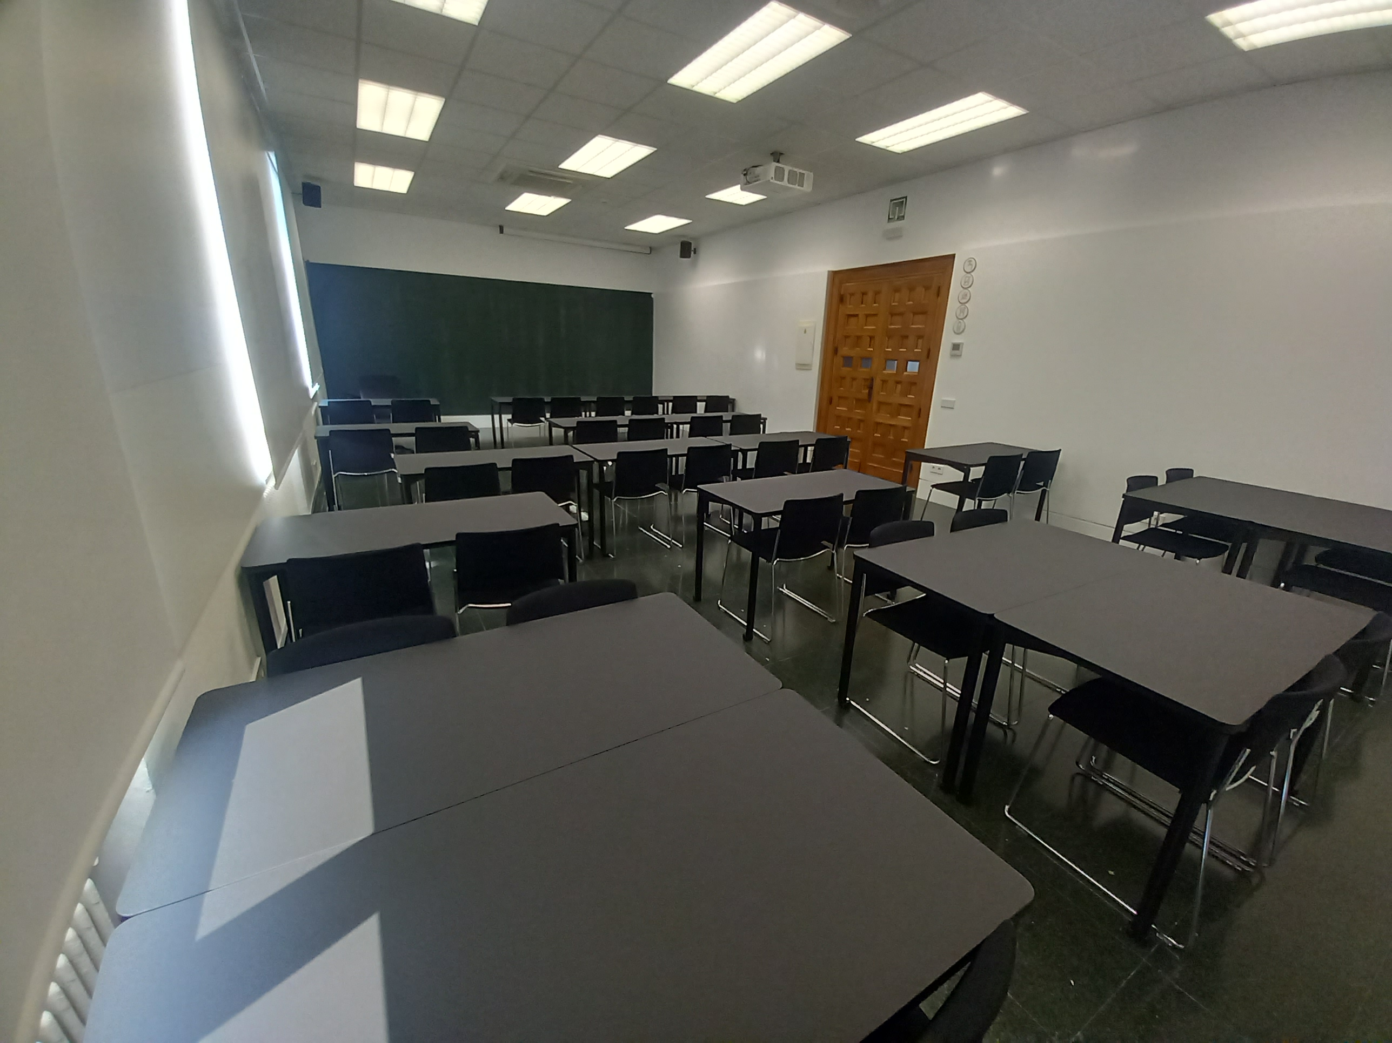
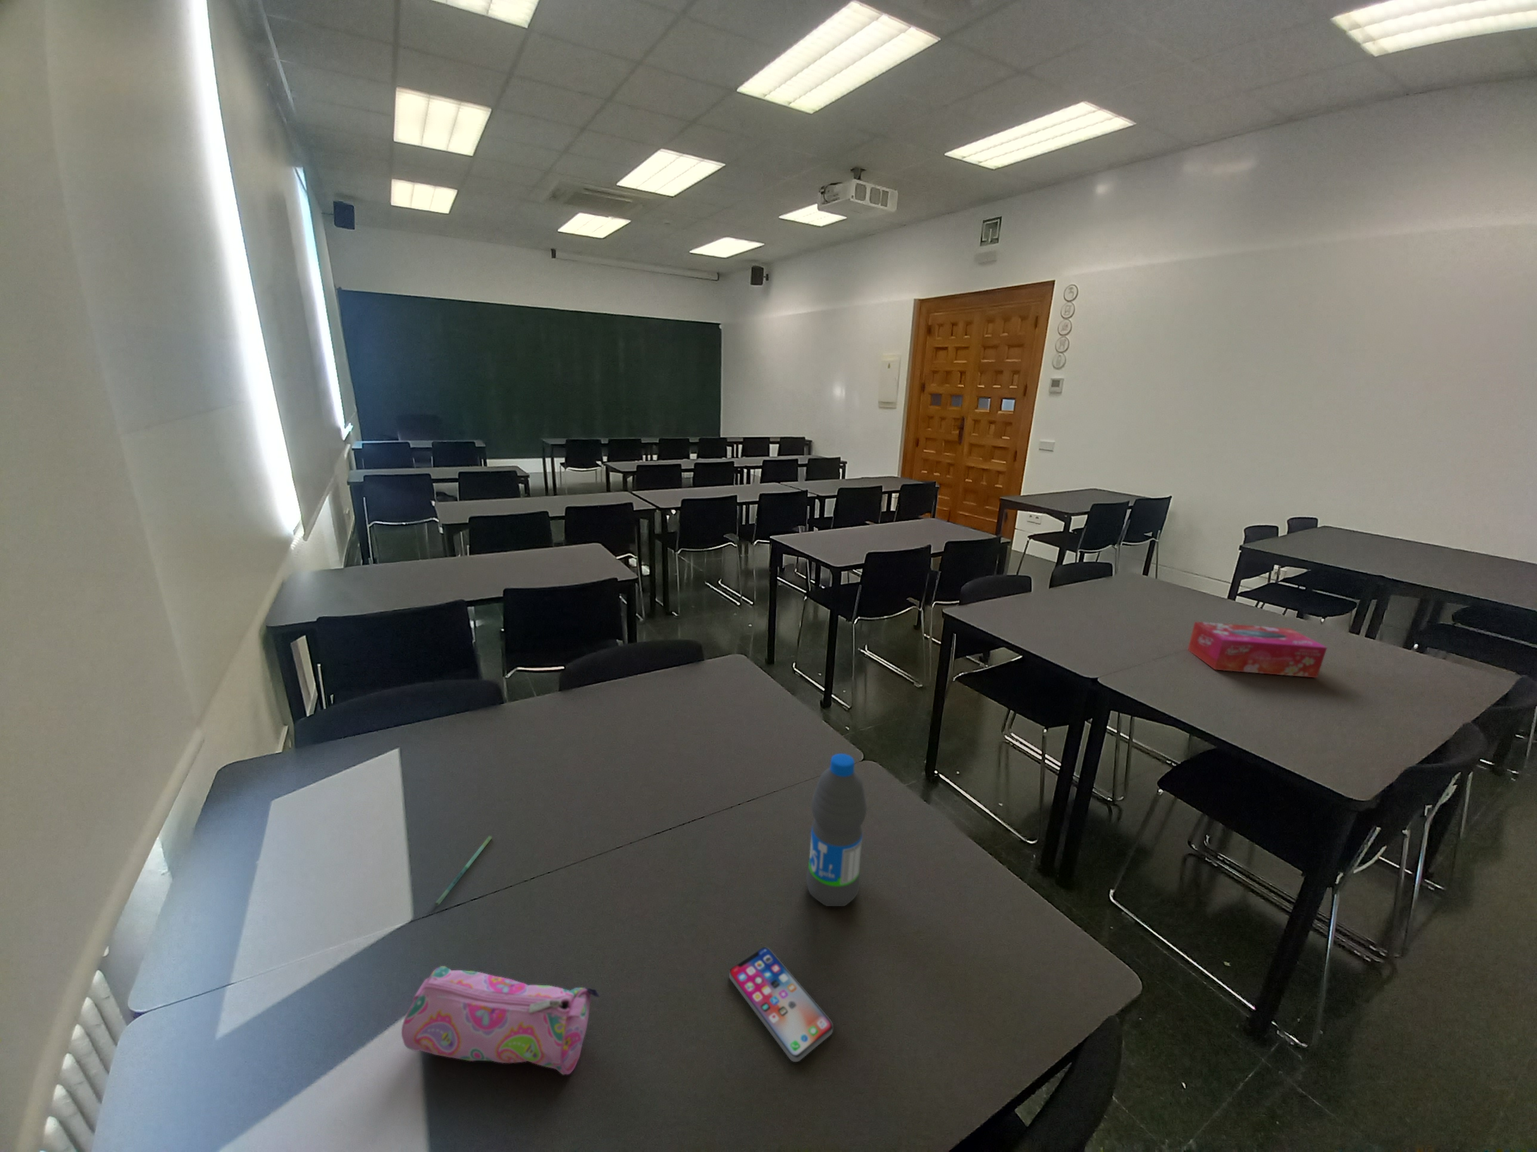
+ tissue box (1254, 649)
+ pencil case (502, 1016)
+ smartphone (778, 998)
+ pen (466, 868)
+ water bottle (837, 826)
